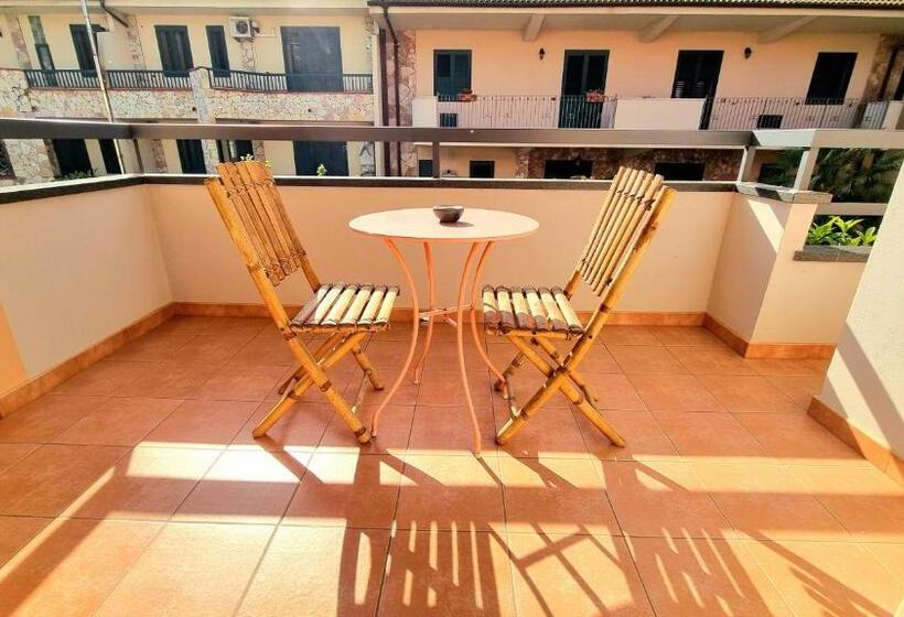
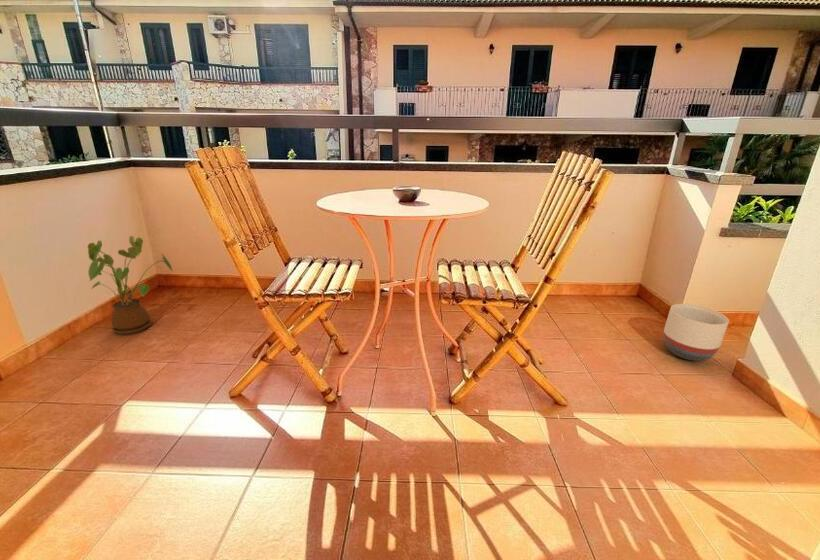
+ planter (692, 334)
+ house plant (128, 286)
